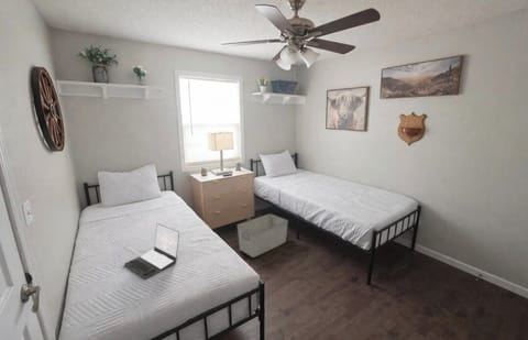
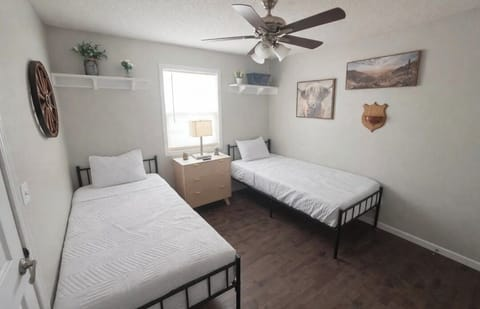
- laptop (152, 250)
- storage bin (263, 233)
